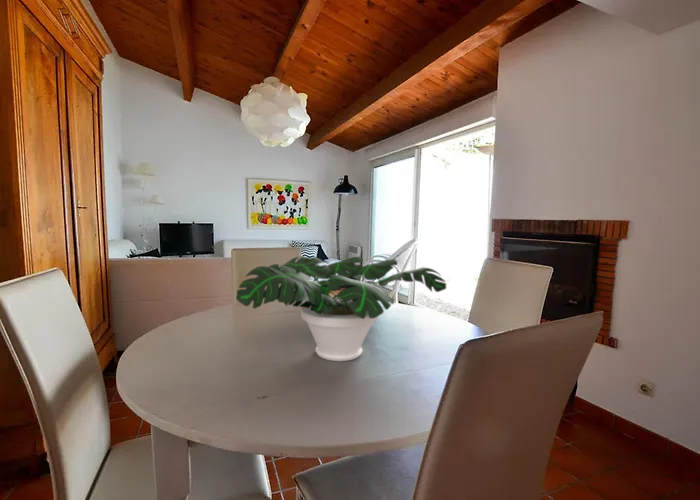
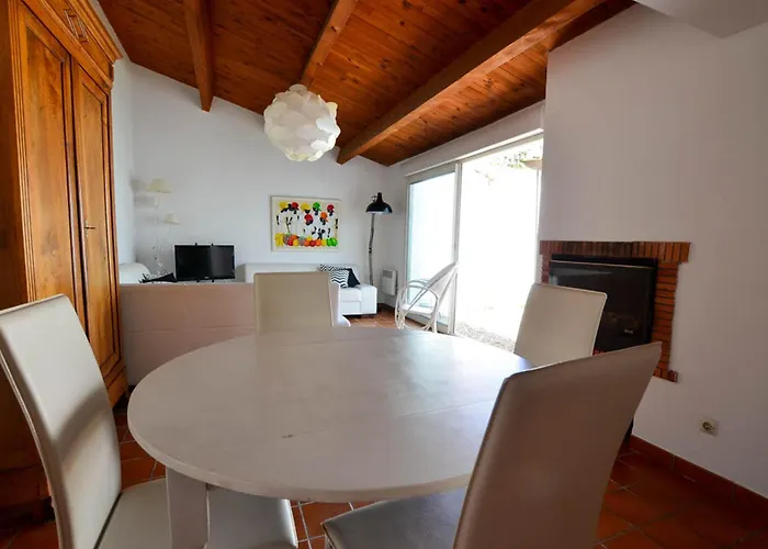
- potted plant (351, 306)
